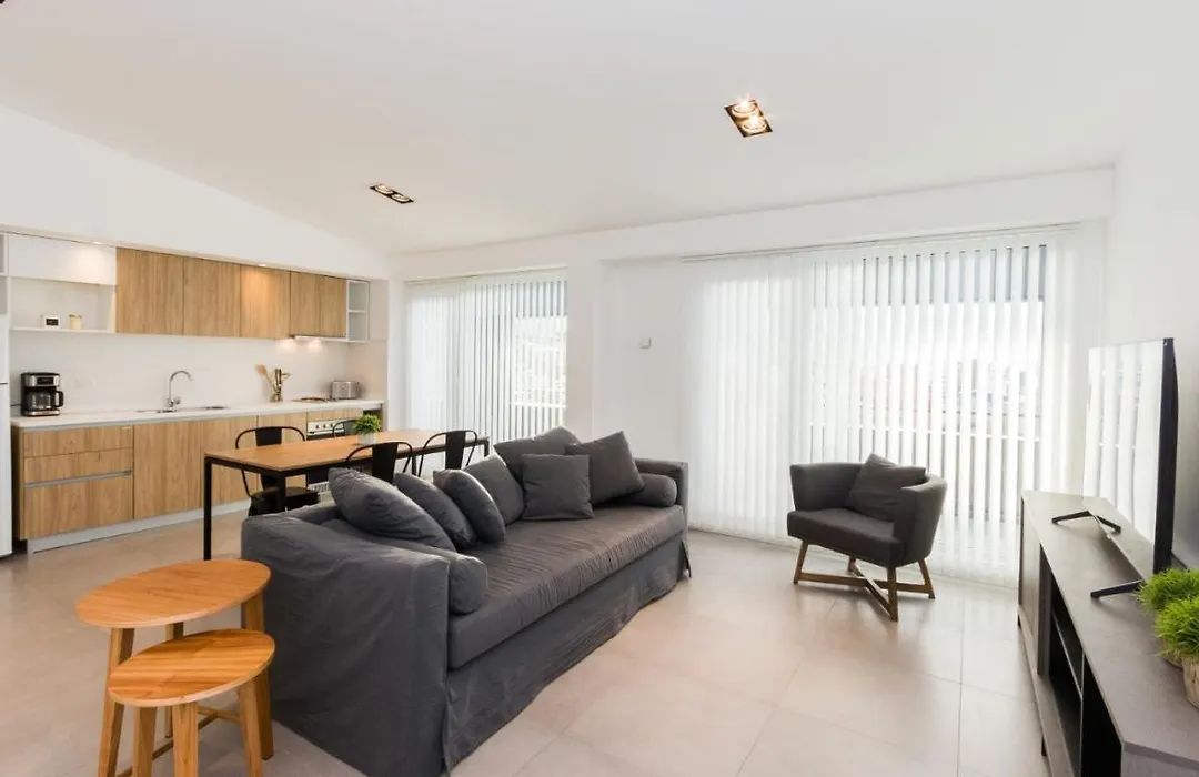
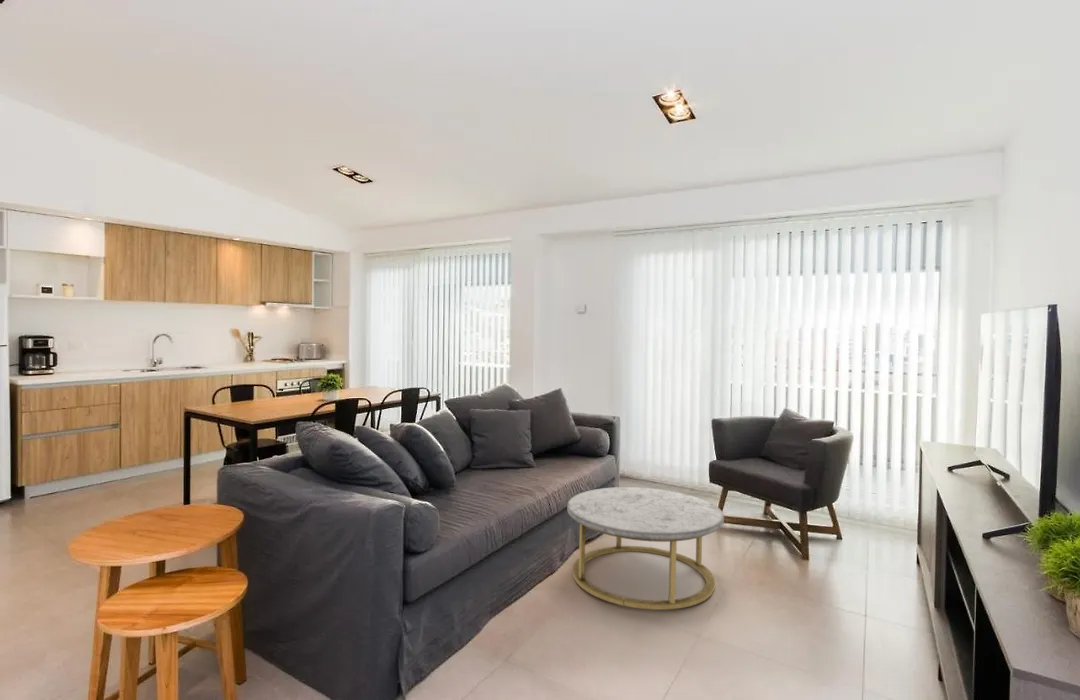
+ coffee table (642, 540)
